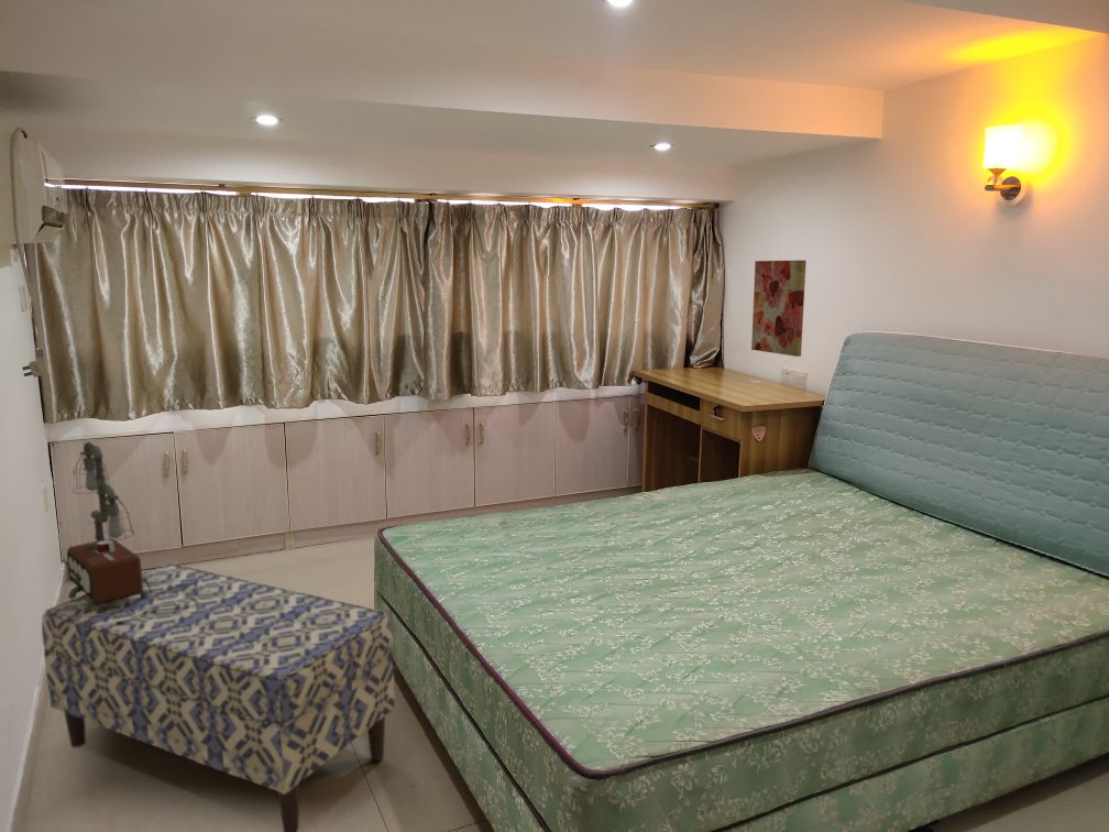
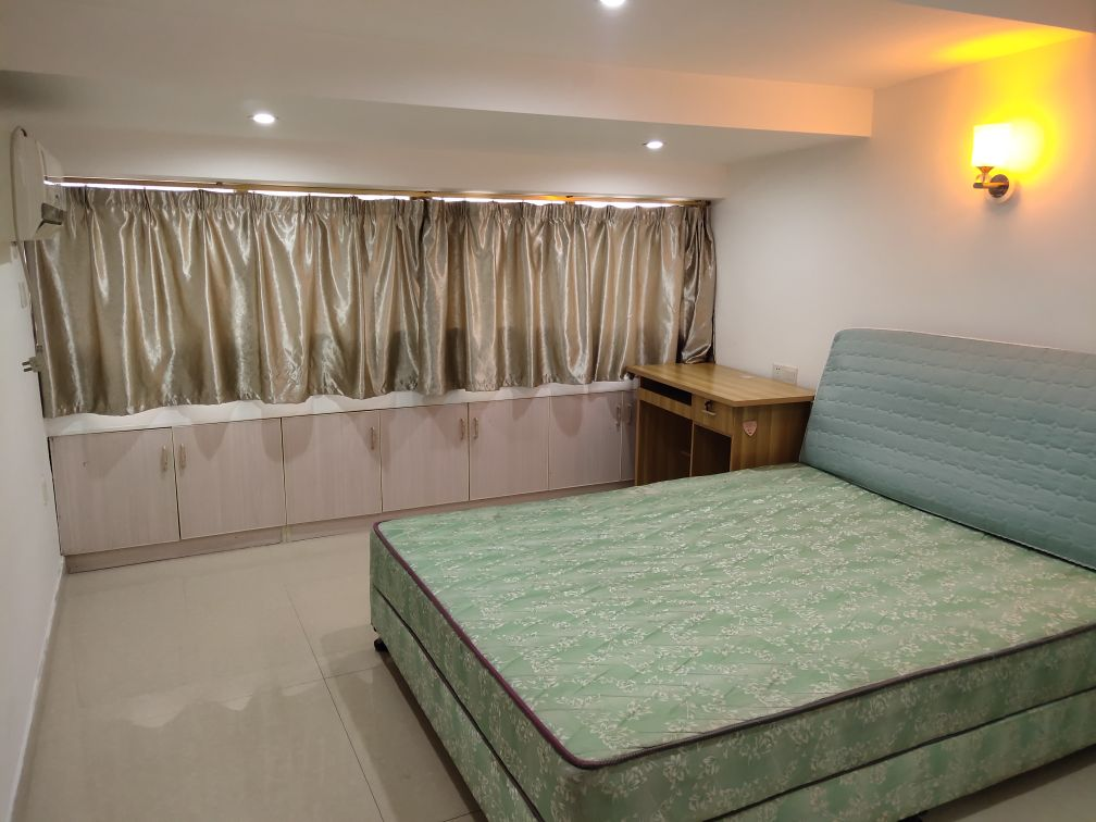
- bench (220, 682)
- wall art (777, 307)
- table lamp (130, 522)
